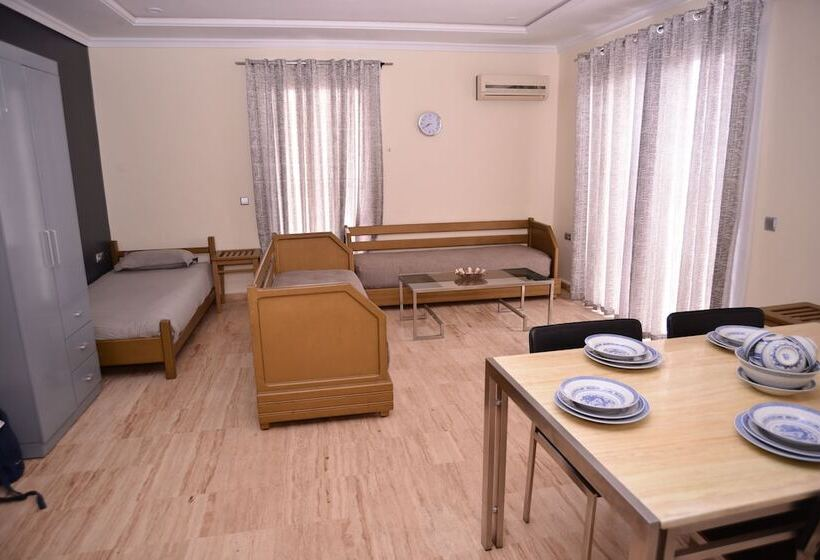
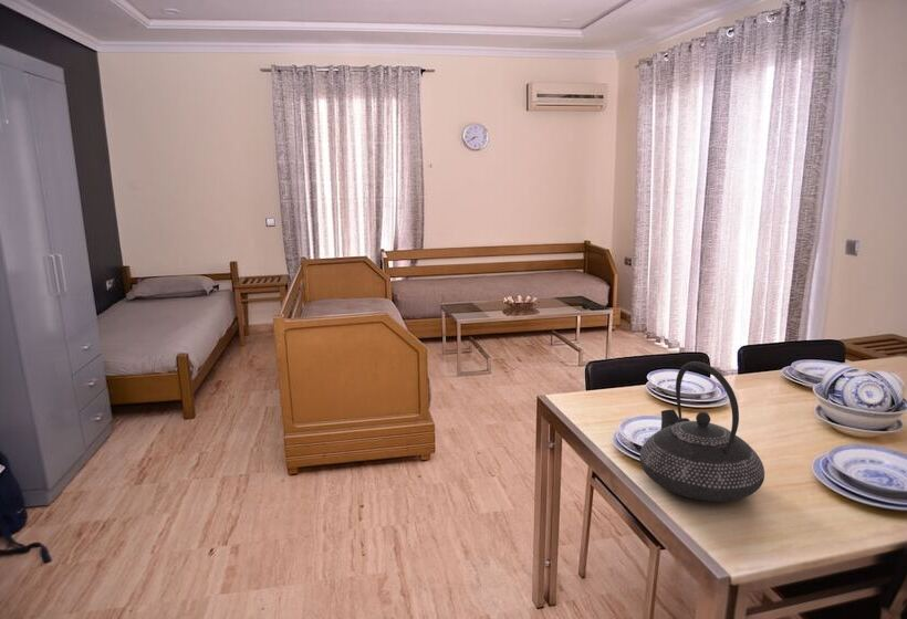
+ teapot (698, 422)
